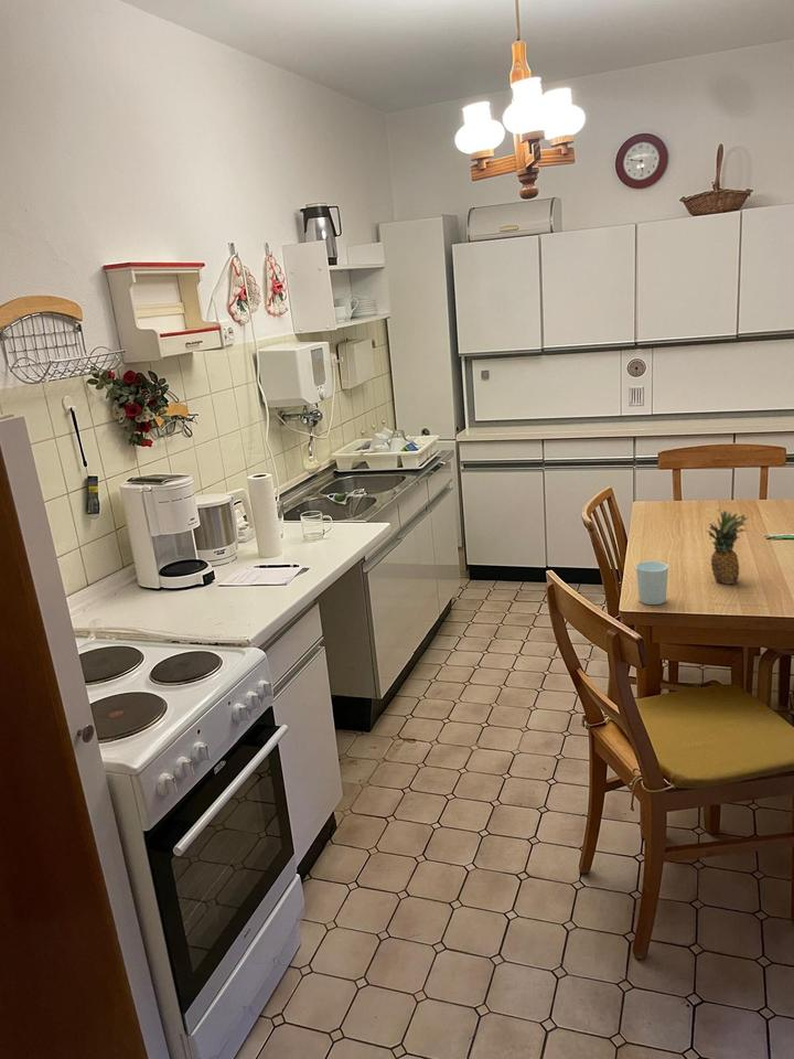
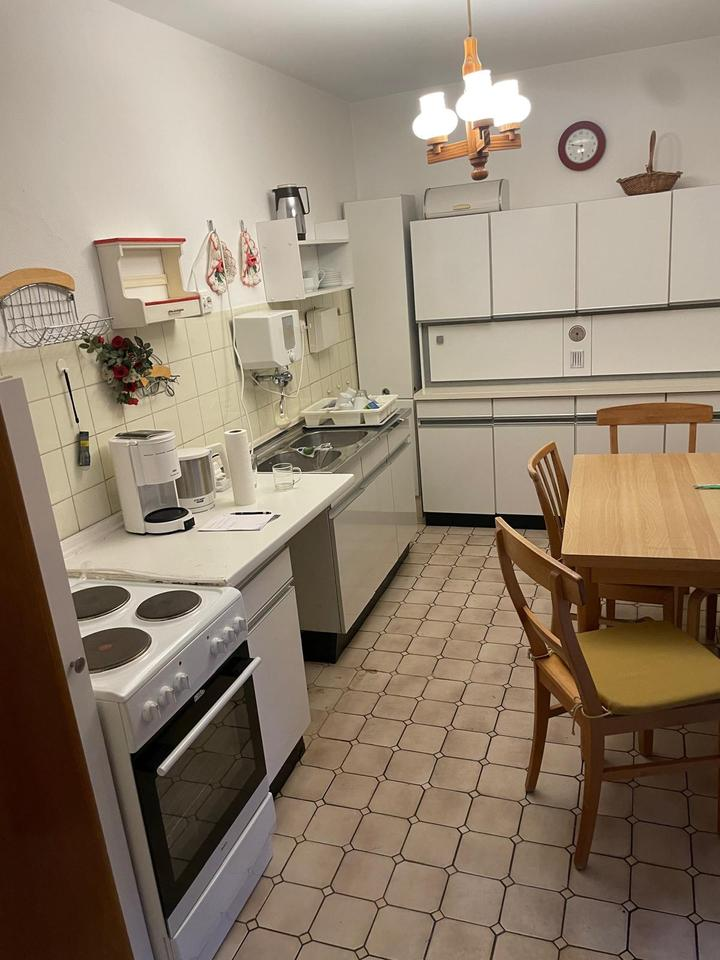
- fruit (729, 547)
- cup (652, 582)
